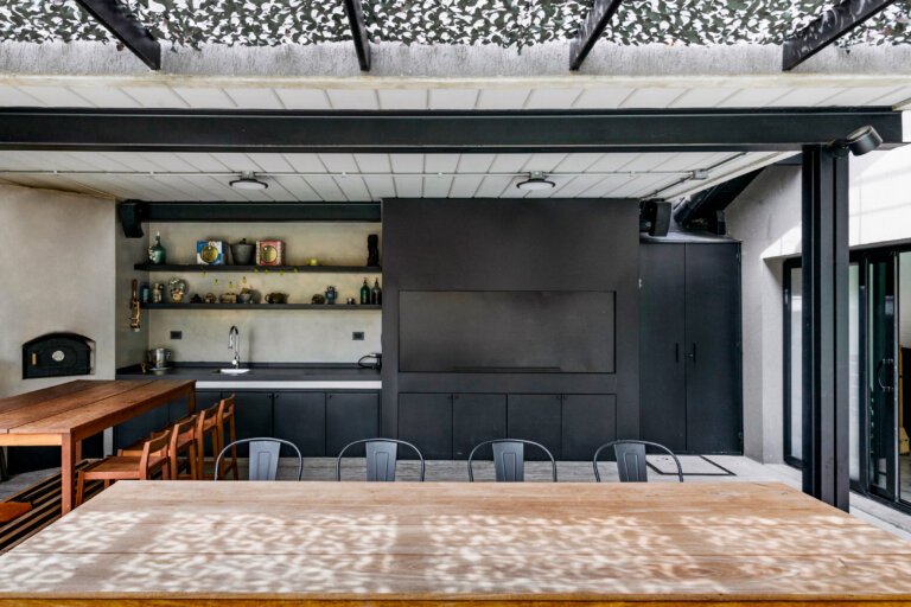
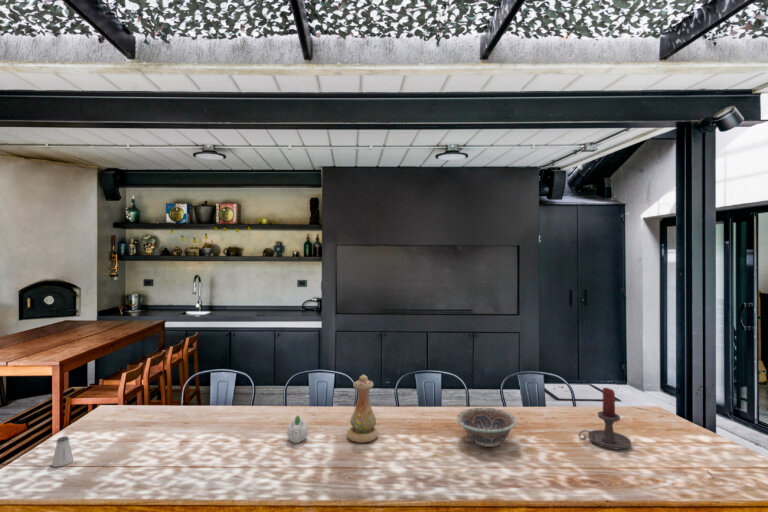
+ candle holder (603, 415)
+ saltshaker (62, 450)
+ decorative bowl (486, 429)
+ succulent planter (297, 427)
+ vase (362, 405)
